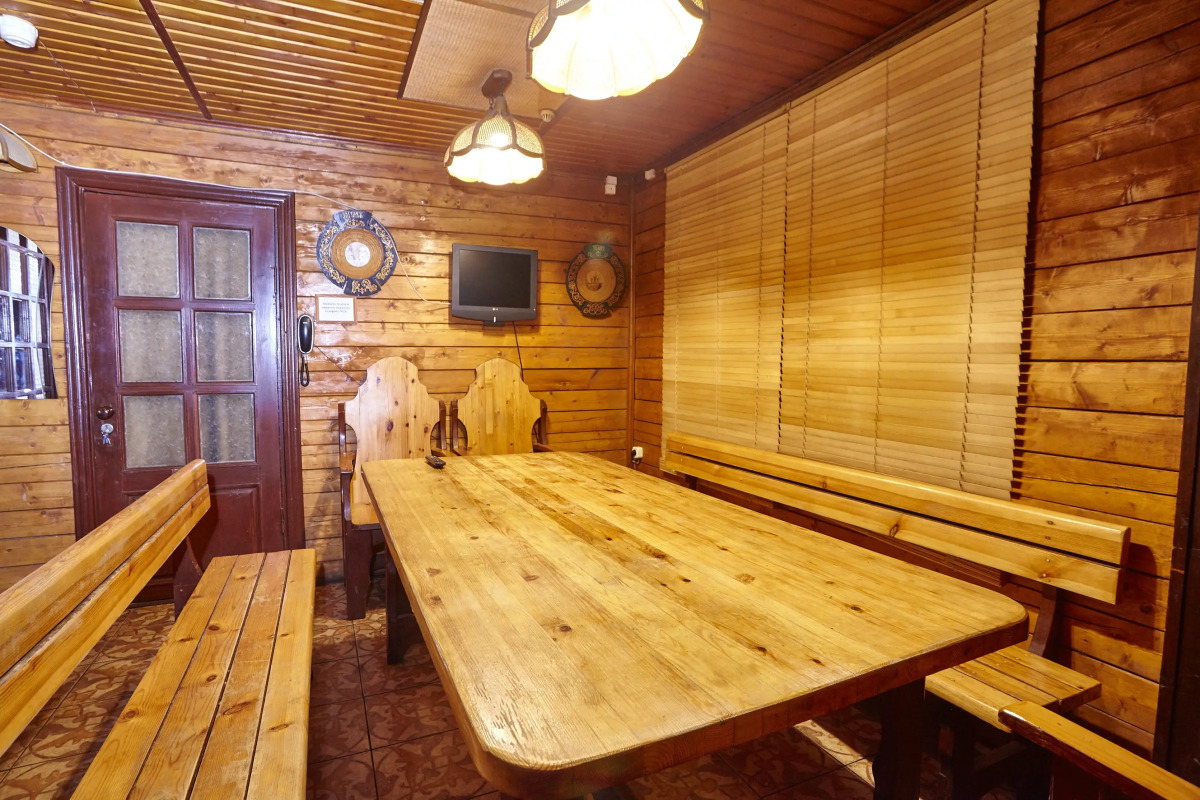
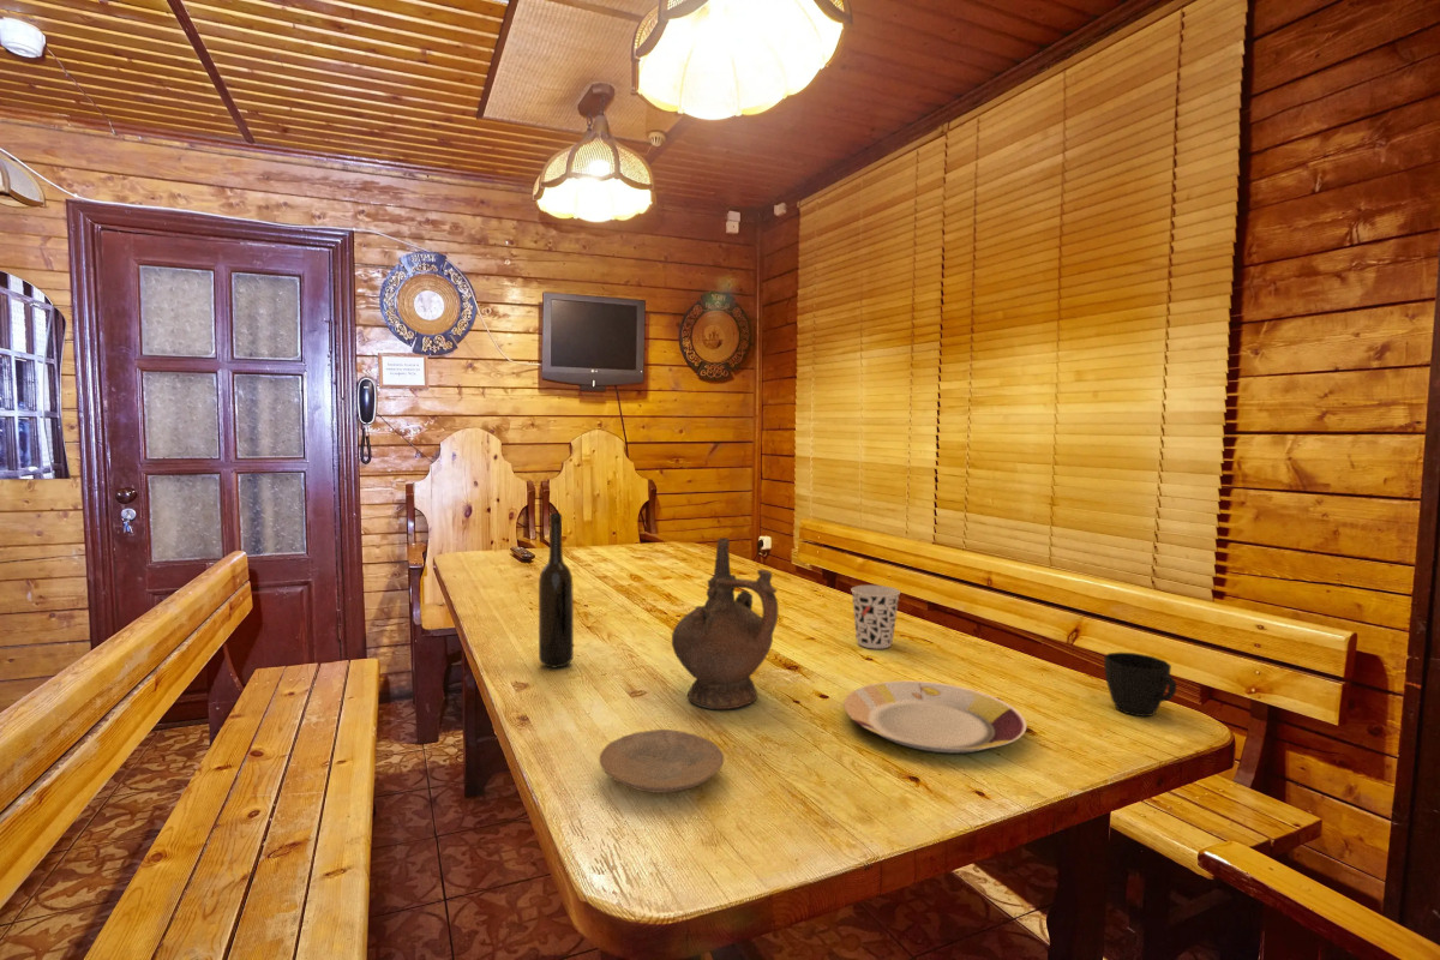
+ plate (931, 716)
+ plate (661, 764)
+ bottle (556, 589)
+ cup (1136, 686)
+ ceremonial vessel (727, 618)
+ cup (875, 617)
